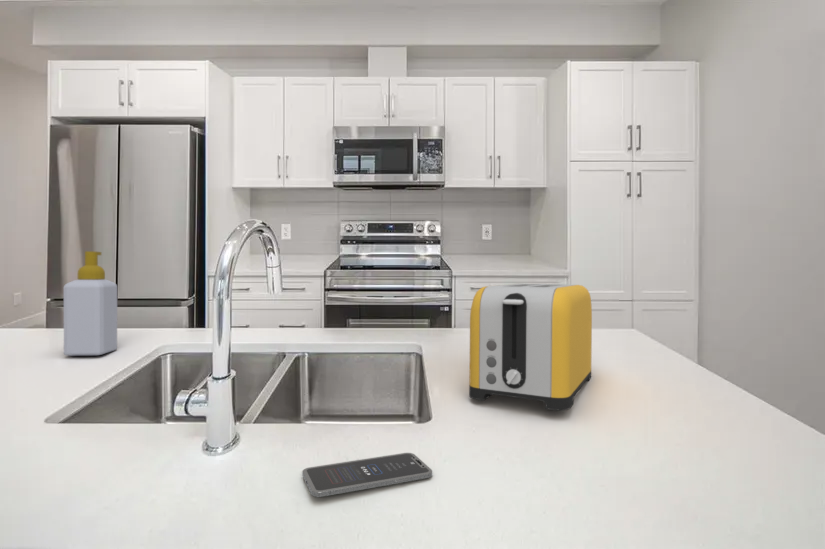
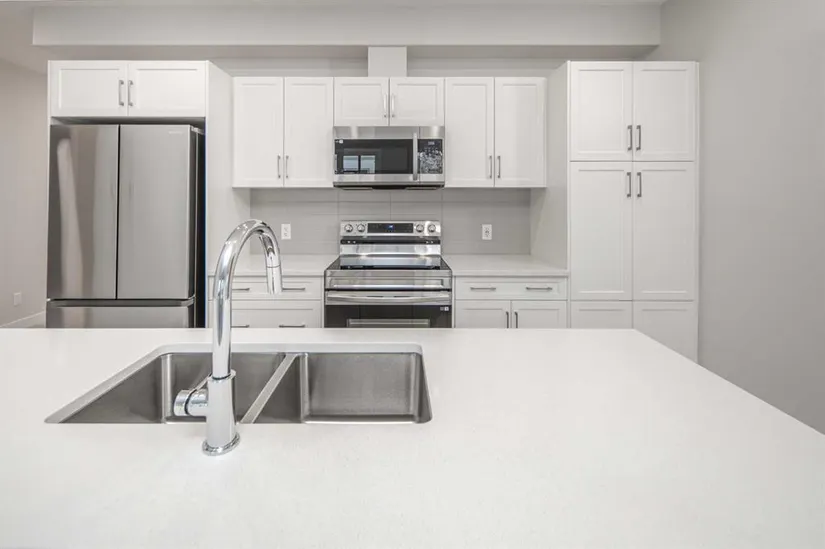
- toaster (533, 336)
- soap bottle (91, 302)
- smartphone (367, 472)
